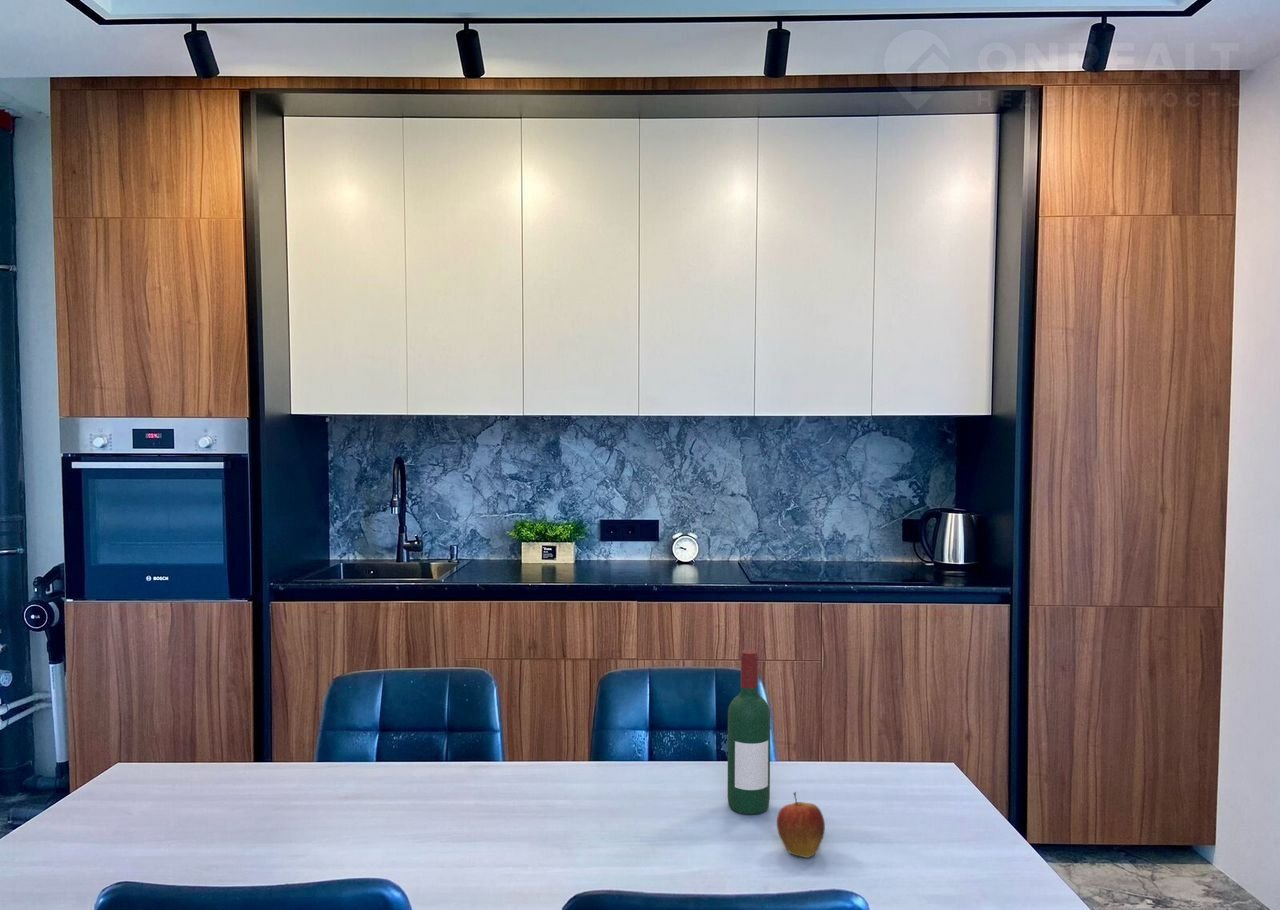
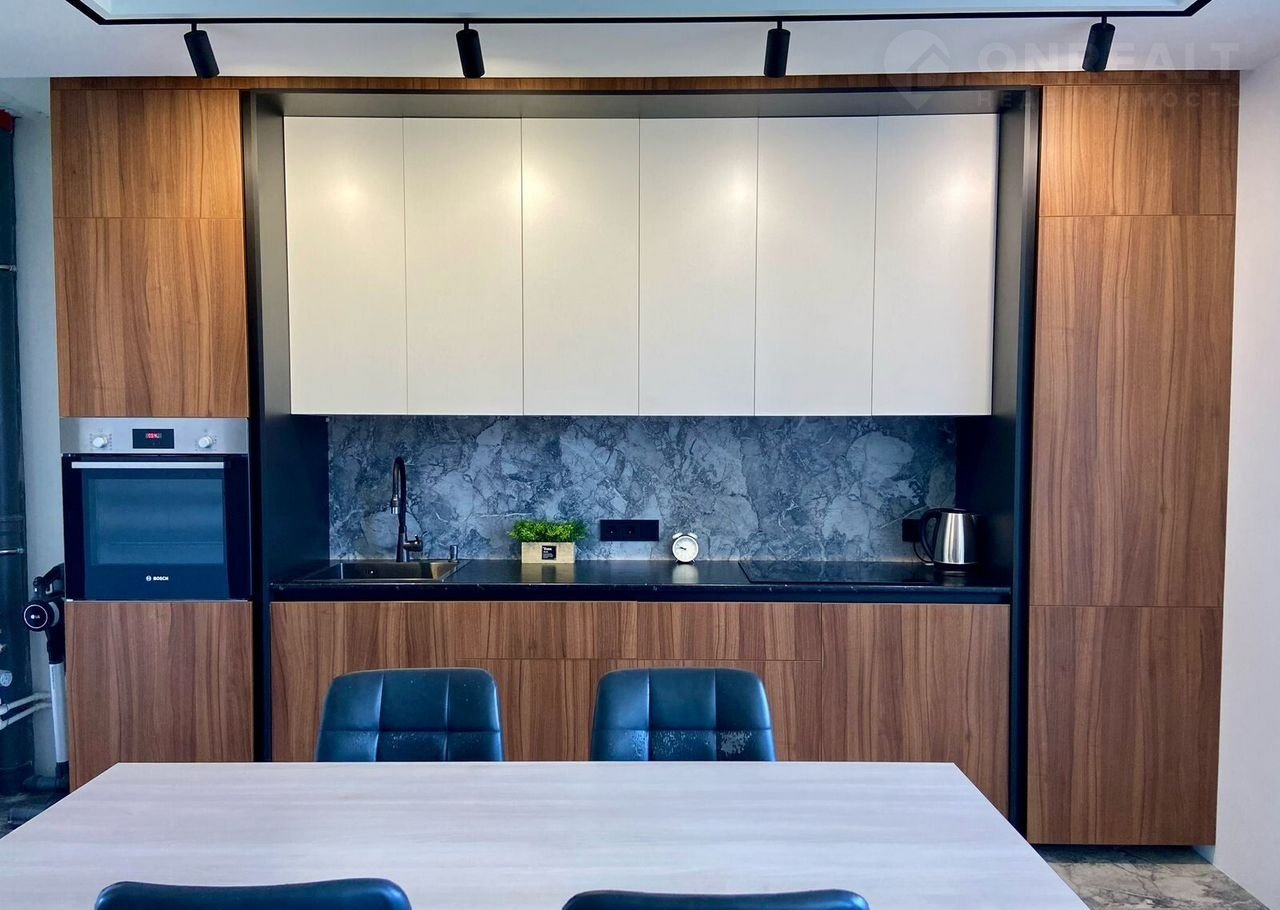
- apple (800, 824)
- wine bottle (748, 729)
